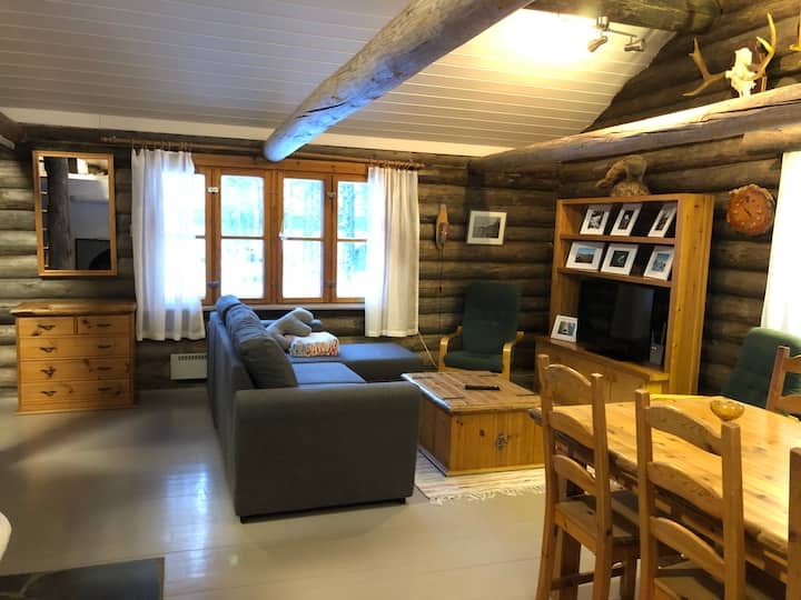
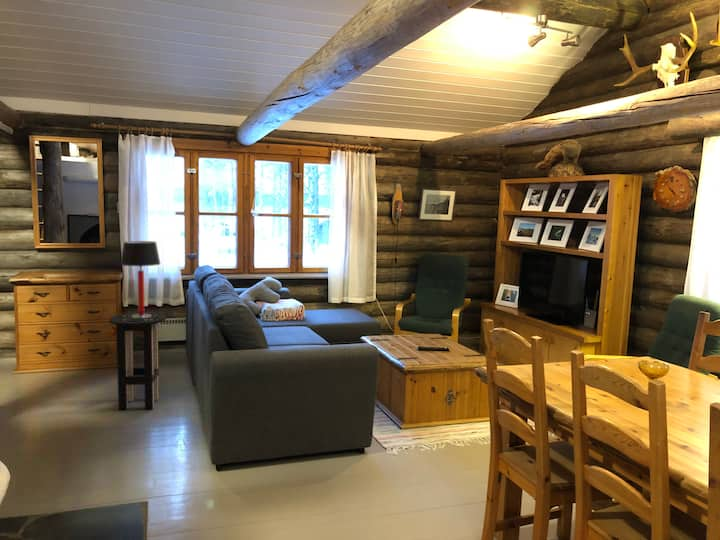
+ table lamp (140, 279)
+ bar stool (133, 361)
